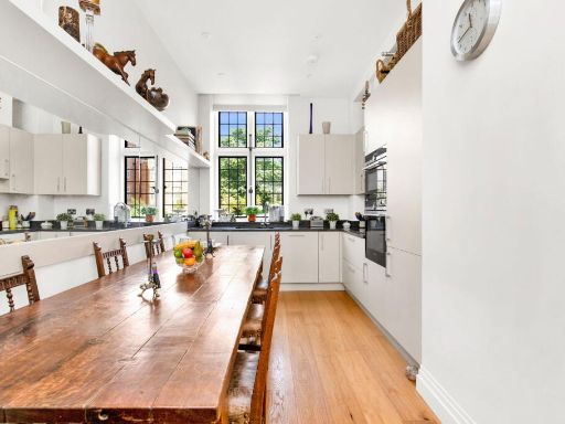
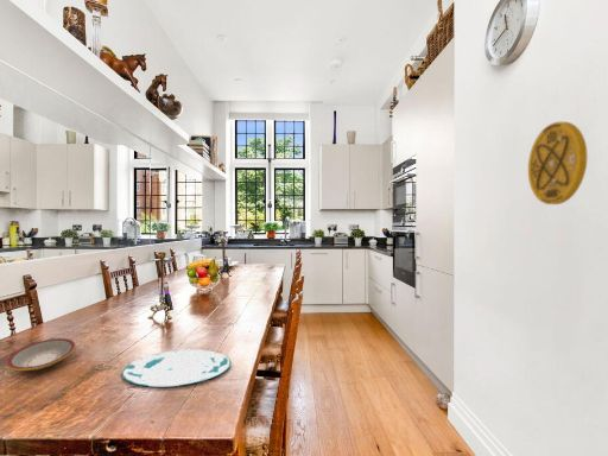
+ plate (43, 356)
+ medallion (553, 163)
+ plate (178, 361)
